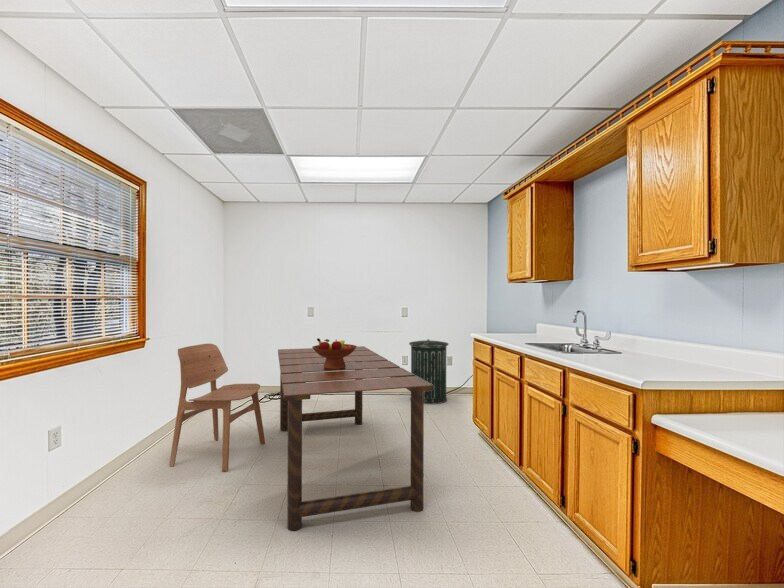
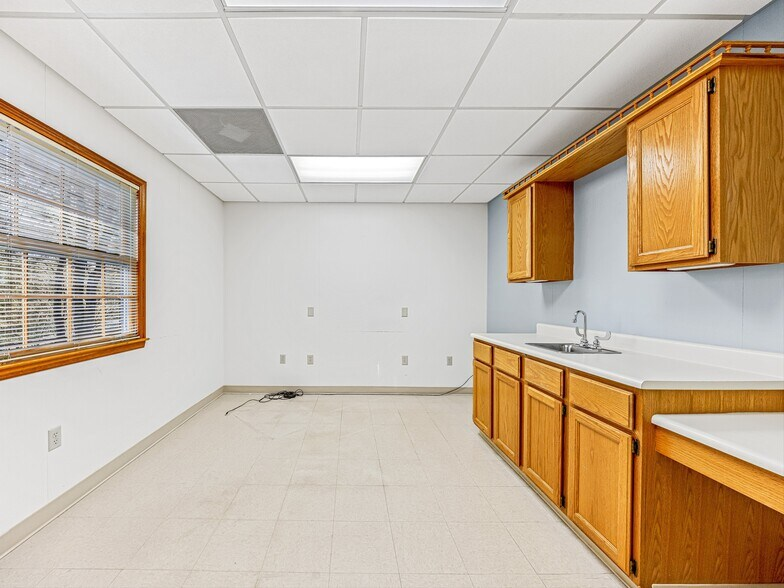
- dining chair (218, 400)
- dining table (336, 411)
- fruit bowl (334, 352)
- trash can (428, 369)
